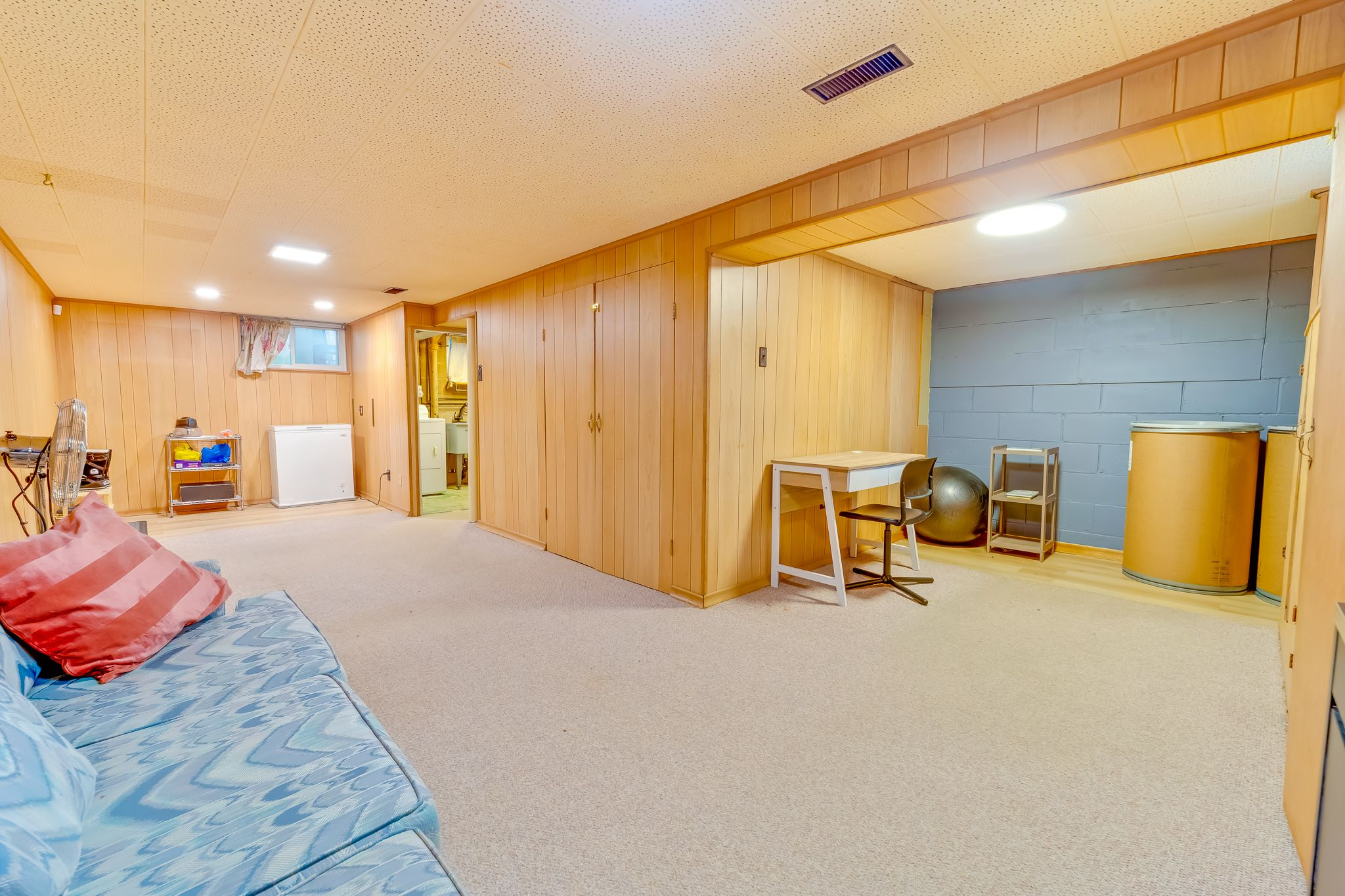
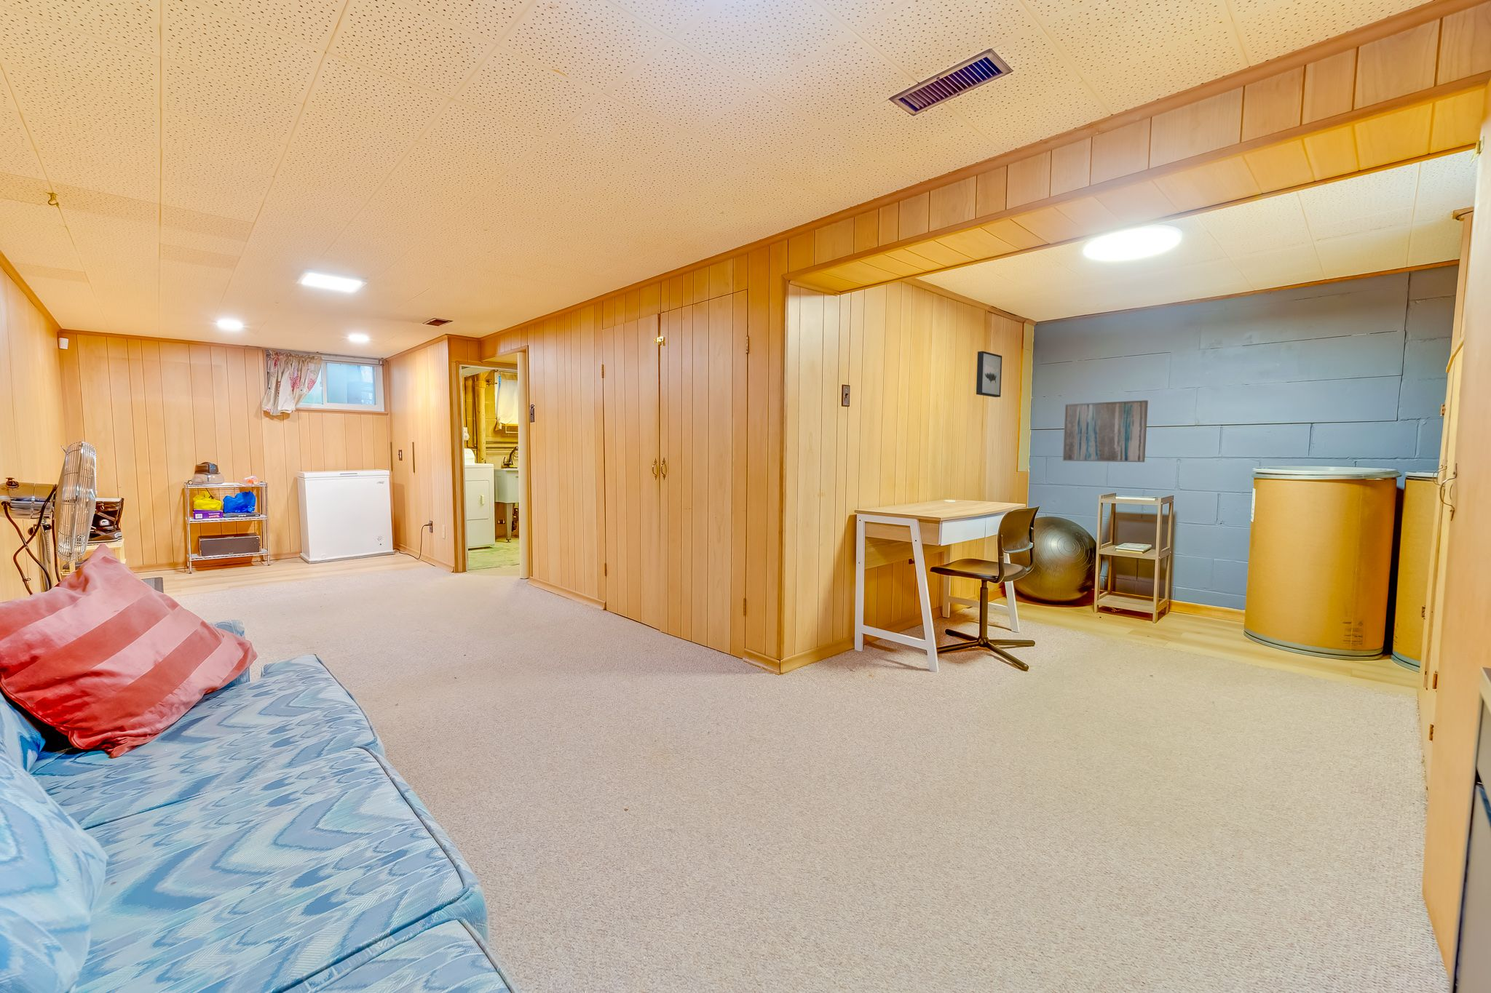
+ wall art (989, 375)
+ wall art (1103, 432)
